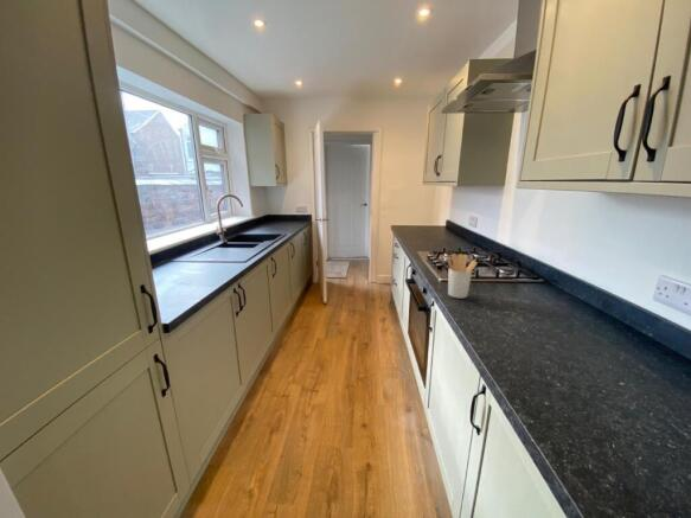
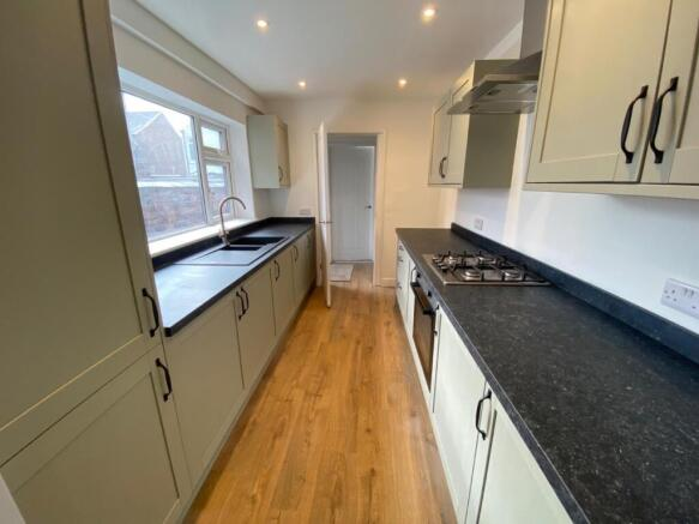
- utensil holder (459, 274)
